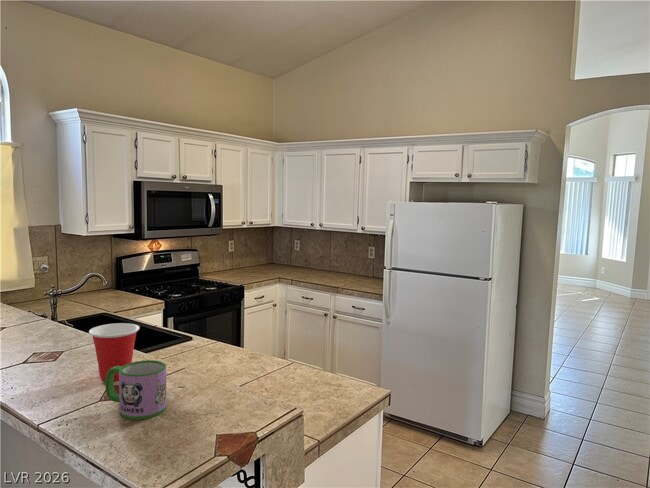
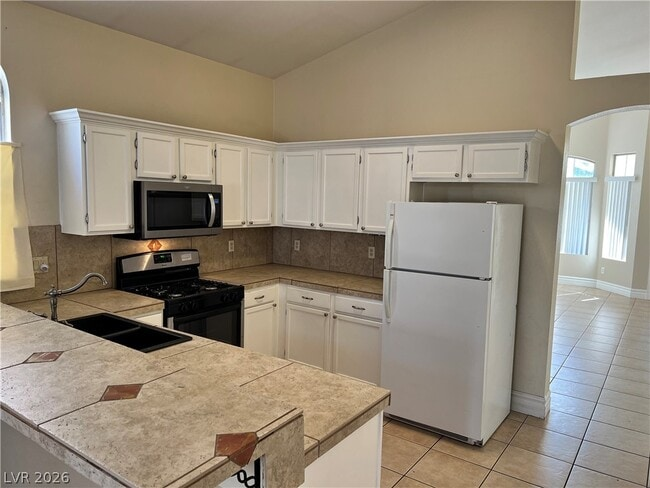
- cup (115, 352)
- mug (135, 387)
